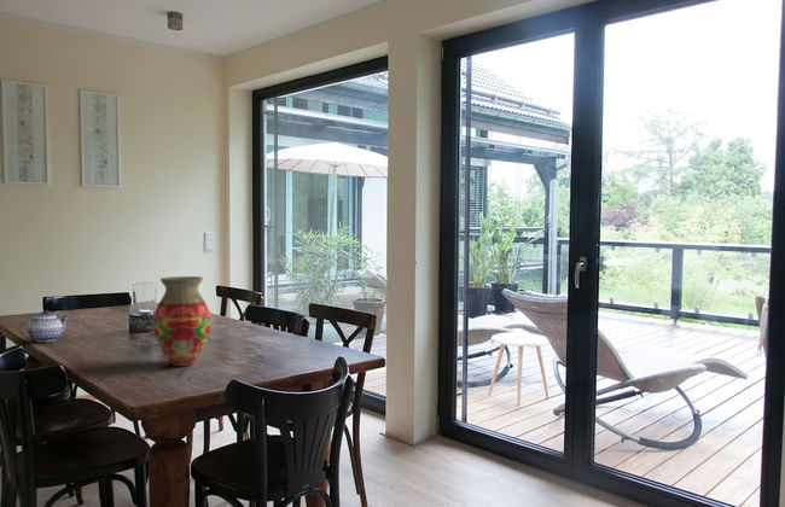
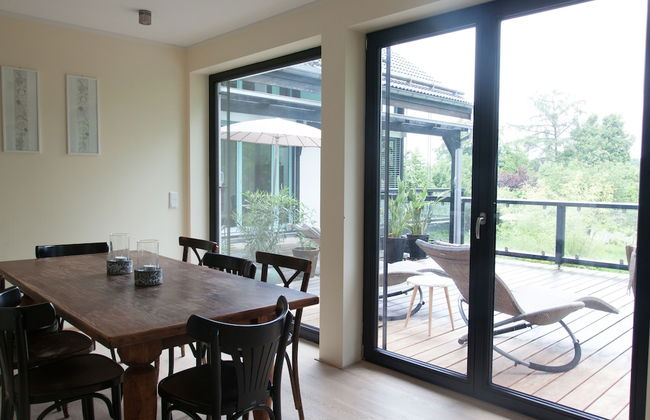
- vase (182, 320)
- teapot (45, 325)
